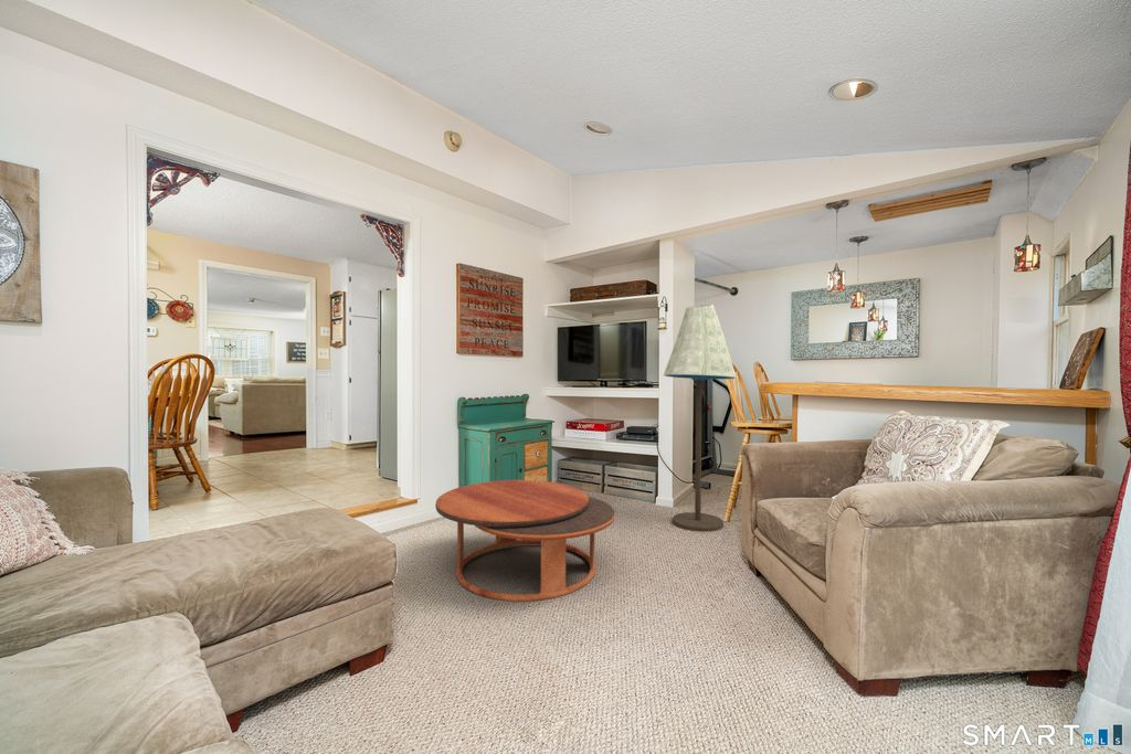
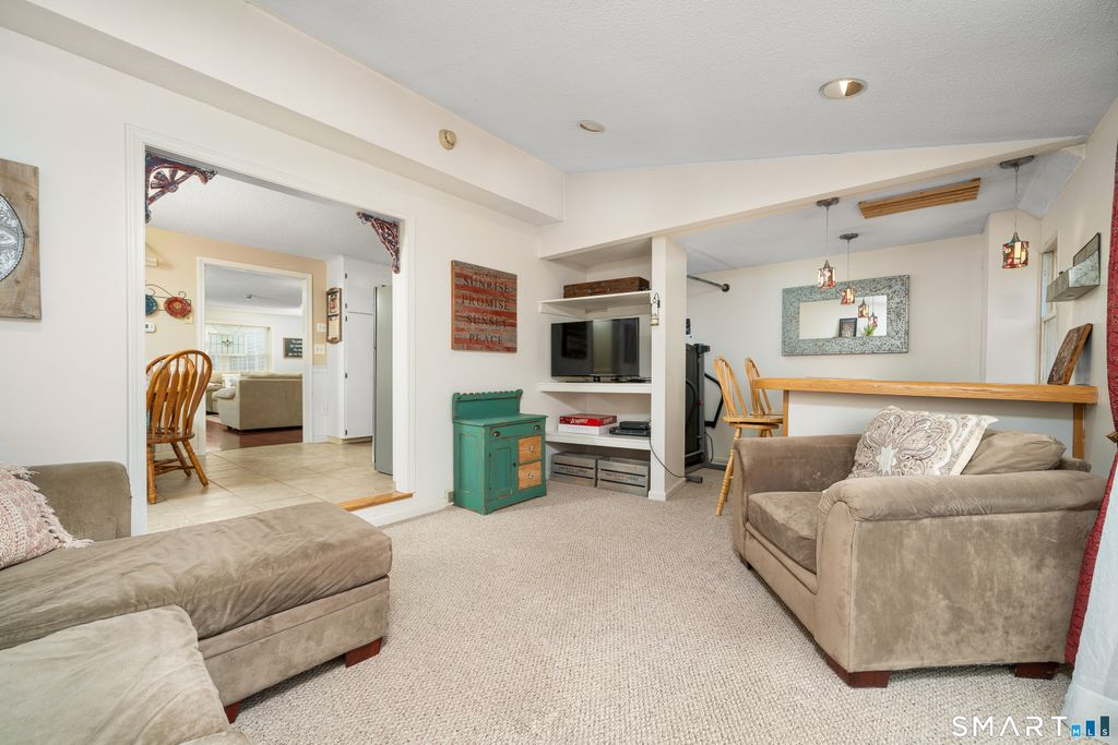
- coffee table (525, 533)
- floor lamp (698, 413)
